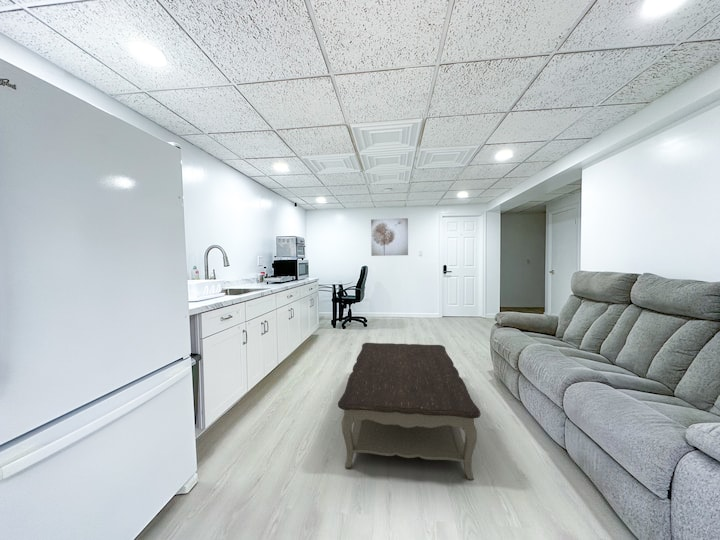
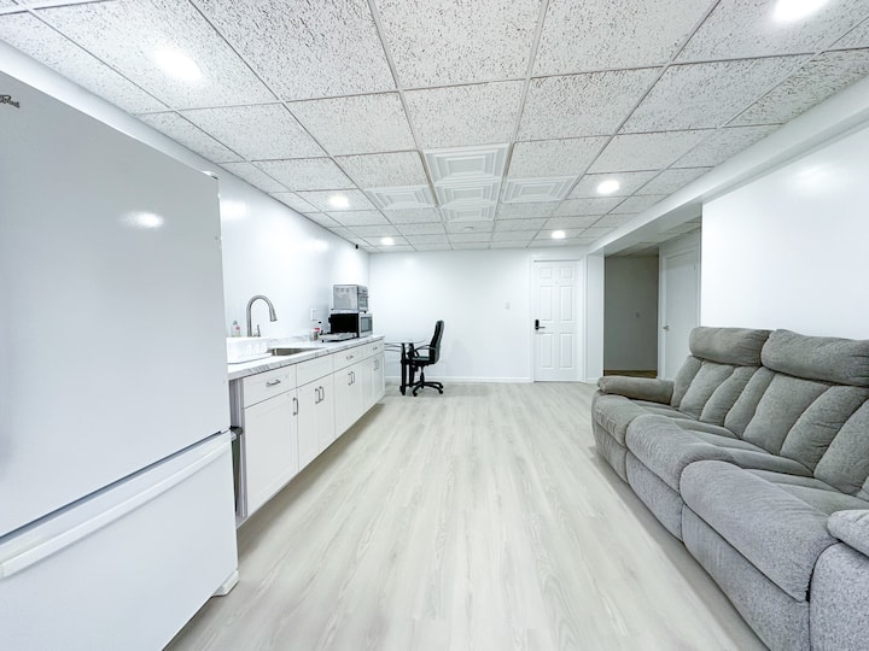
- wall art (389, 237)
- coffee table (404, 391)
